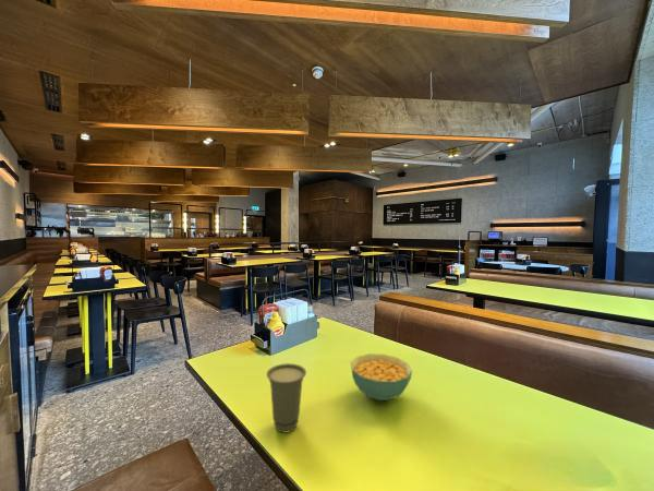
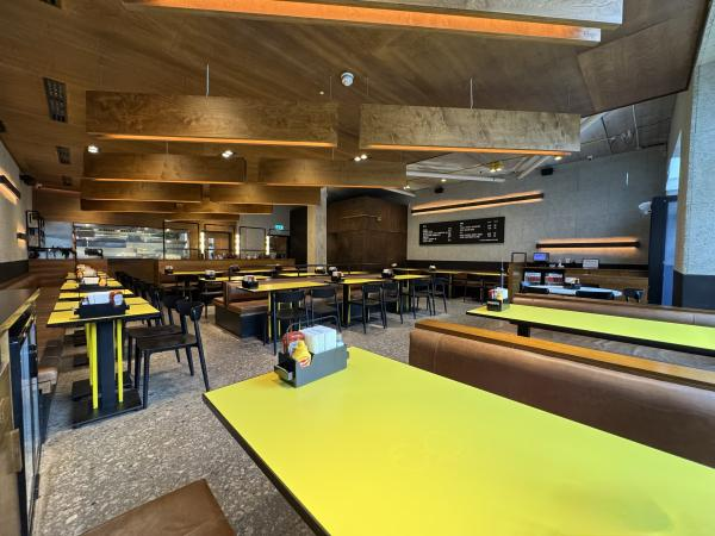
- cup (286, 398)
- cereal bowl (379, 381)
